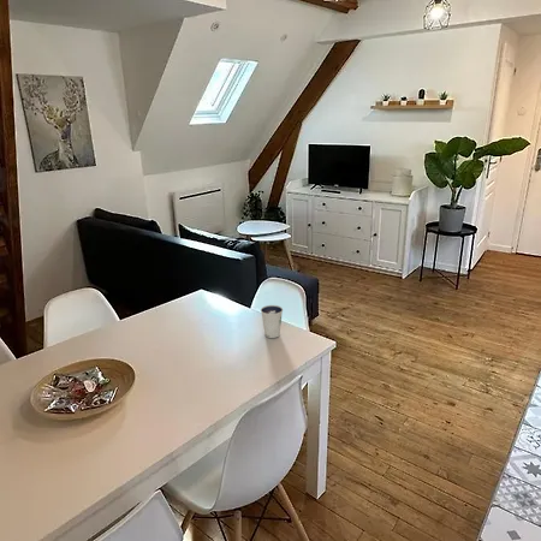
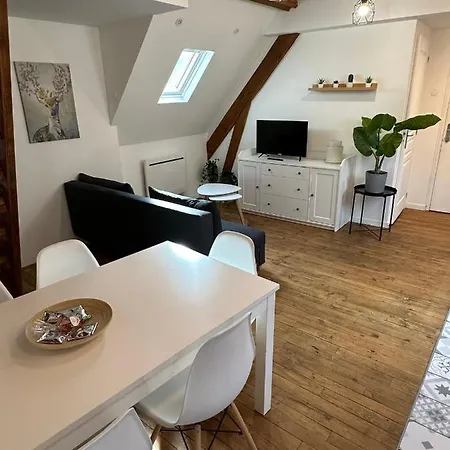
- dixie cup (272, 322)
